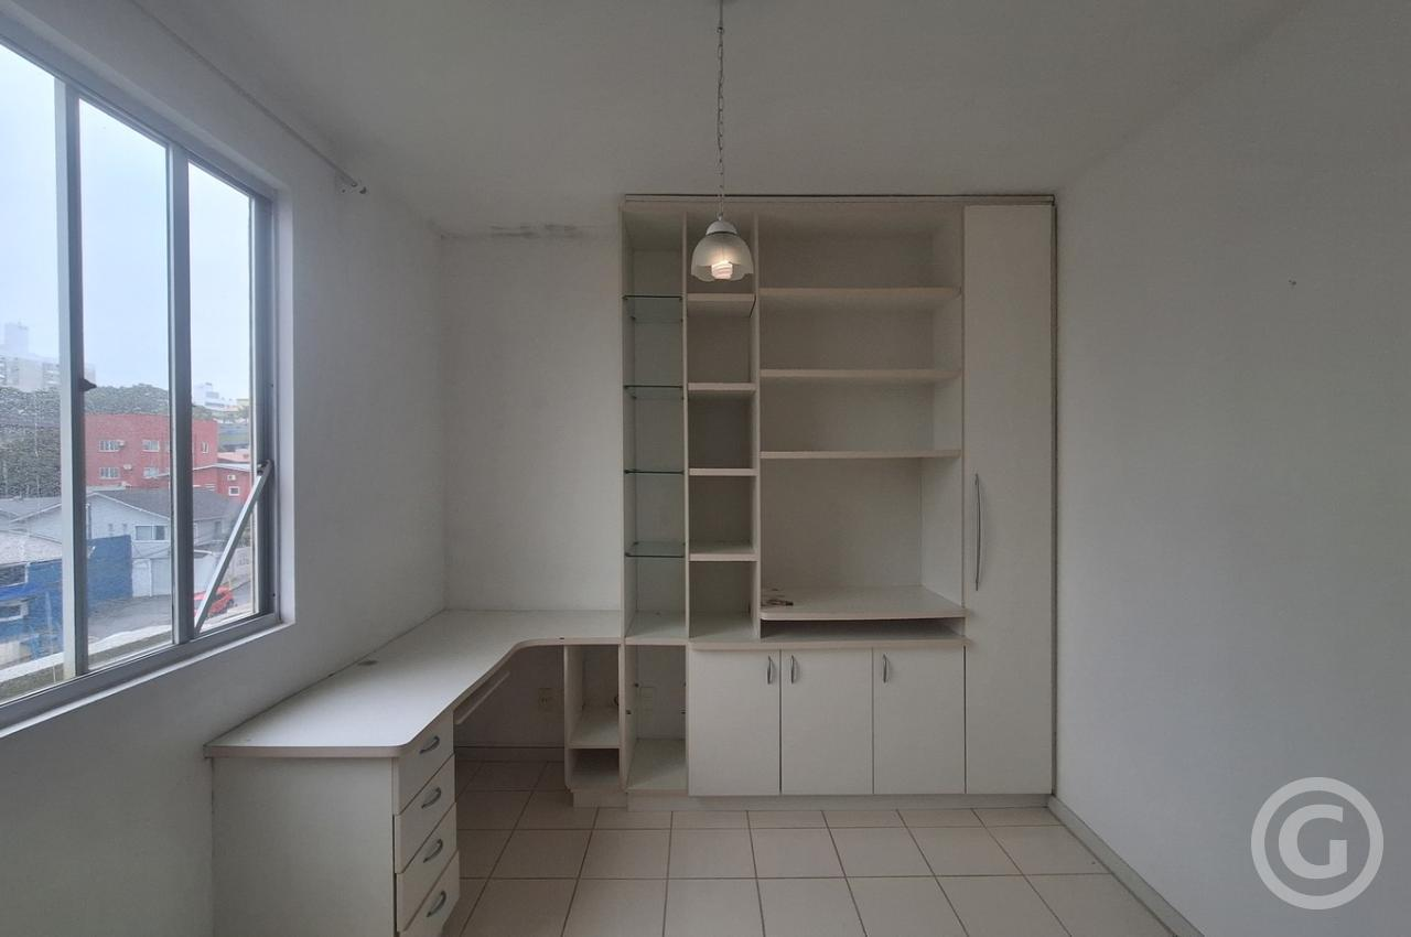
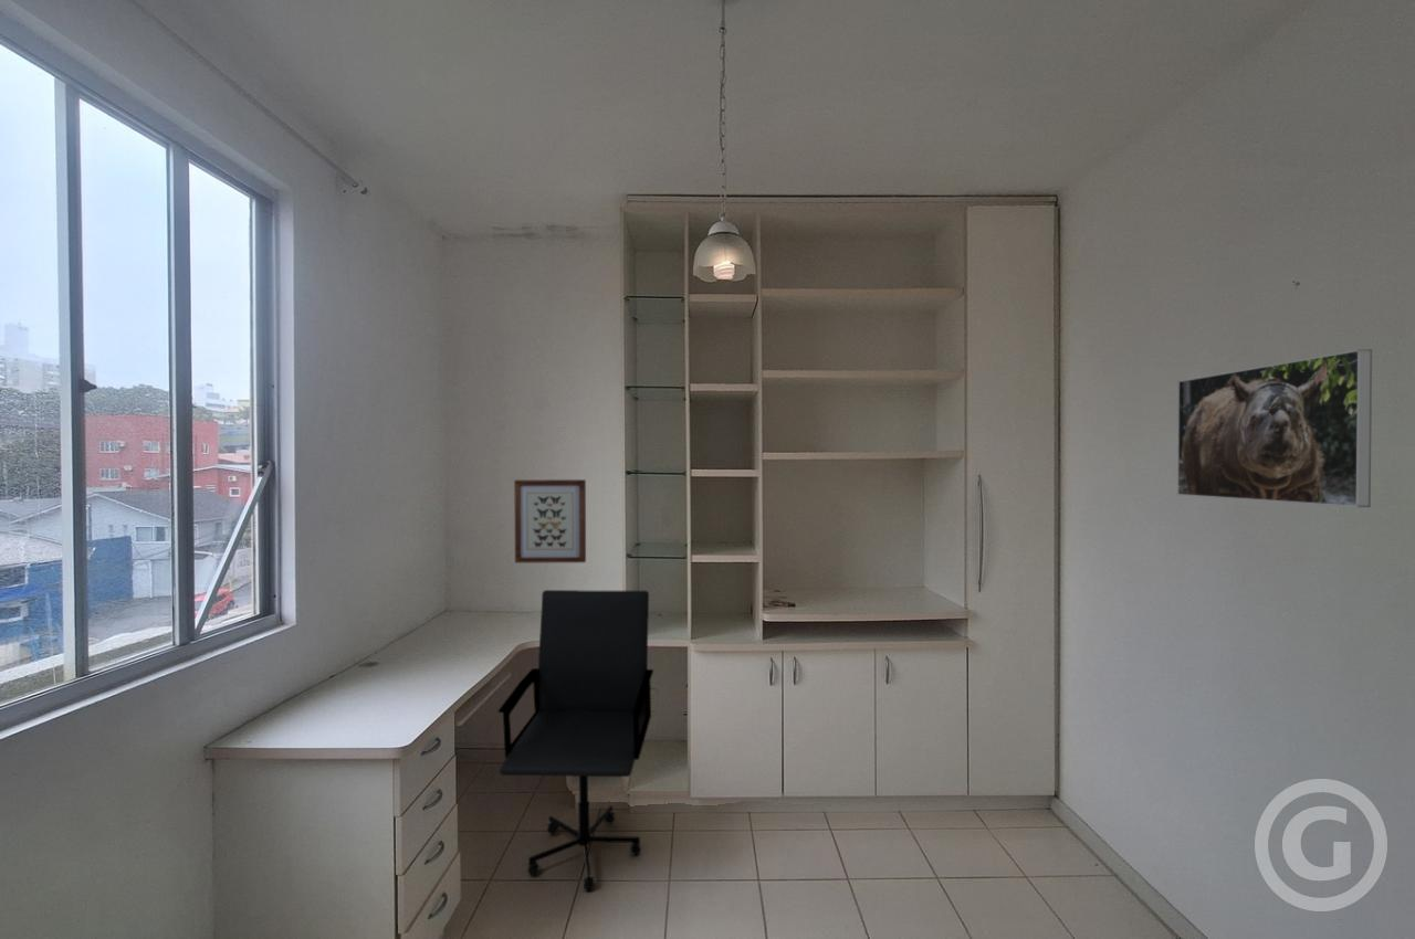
+ wall art (549, 520)
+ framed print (1258, 433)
+ office chair (581, 731)
